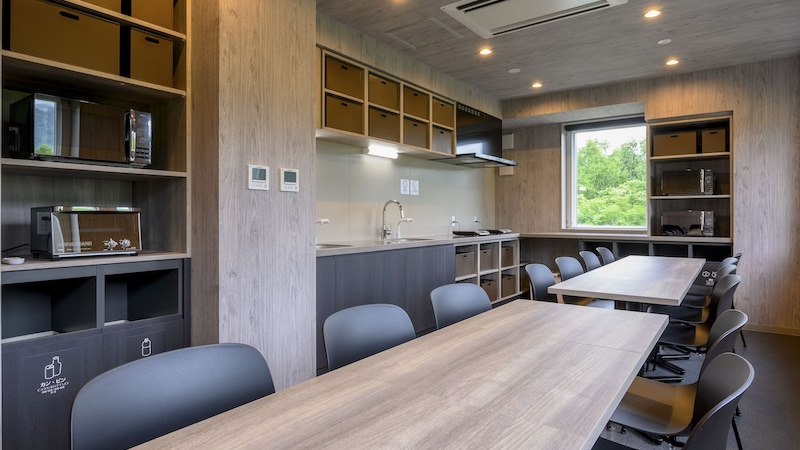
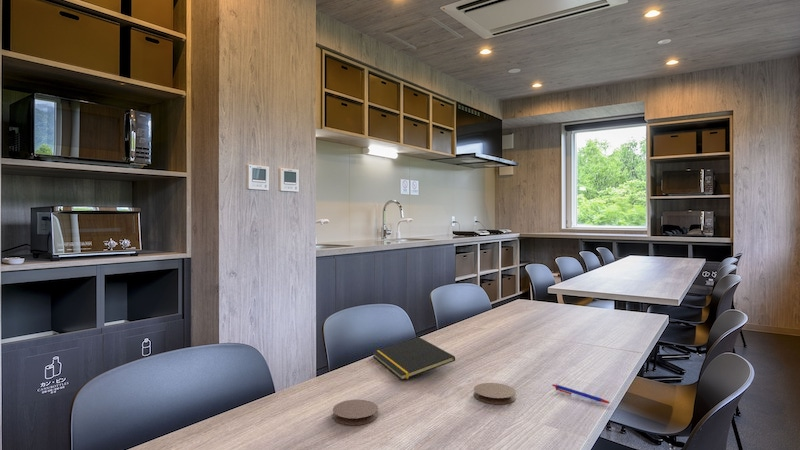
+ pen (580, 393)
+ notepad (411, 356)
+ coaster (494, 392)
+ coaster (355, 411)
